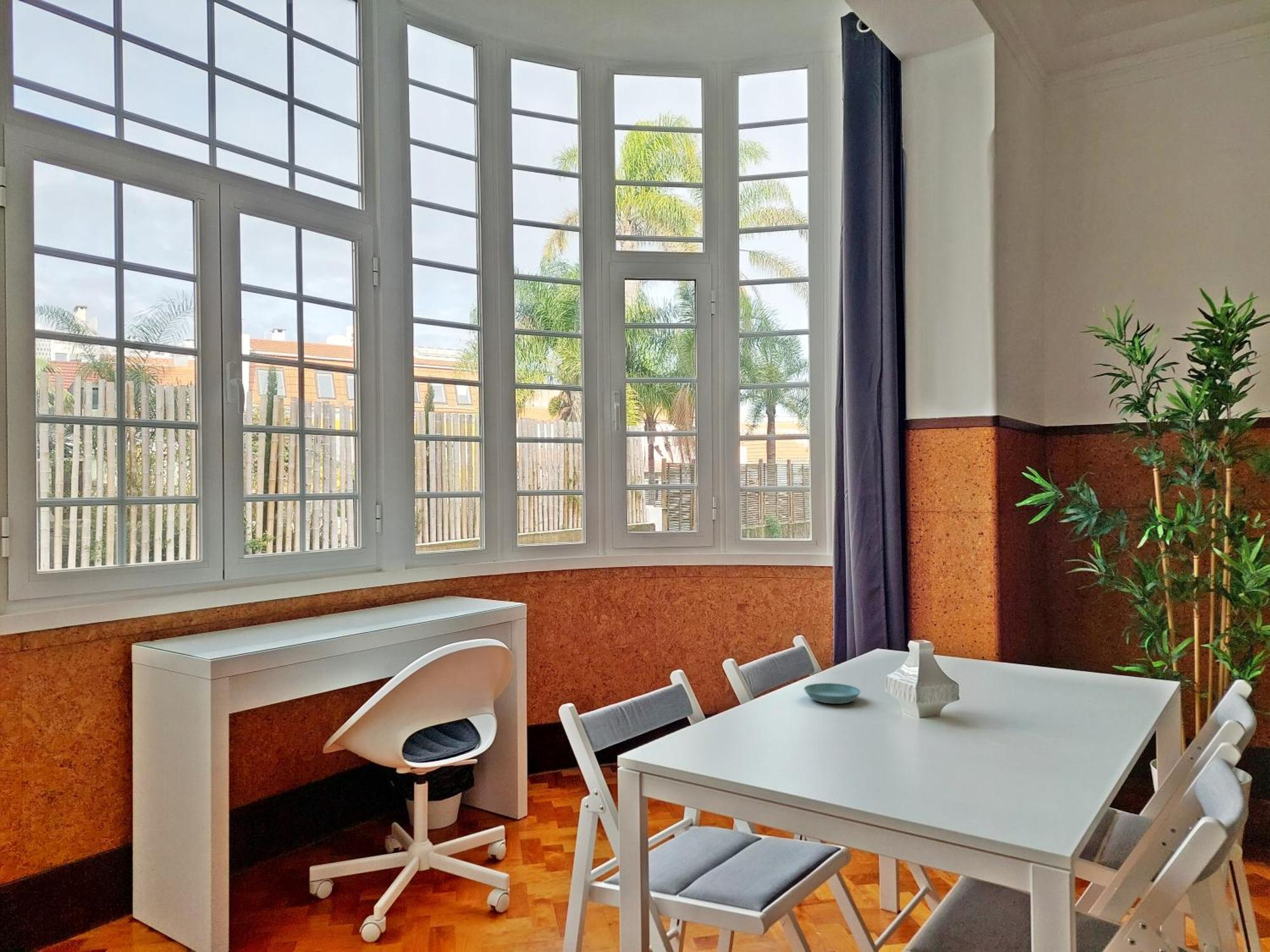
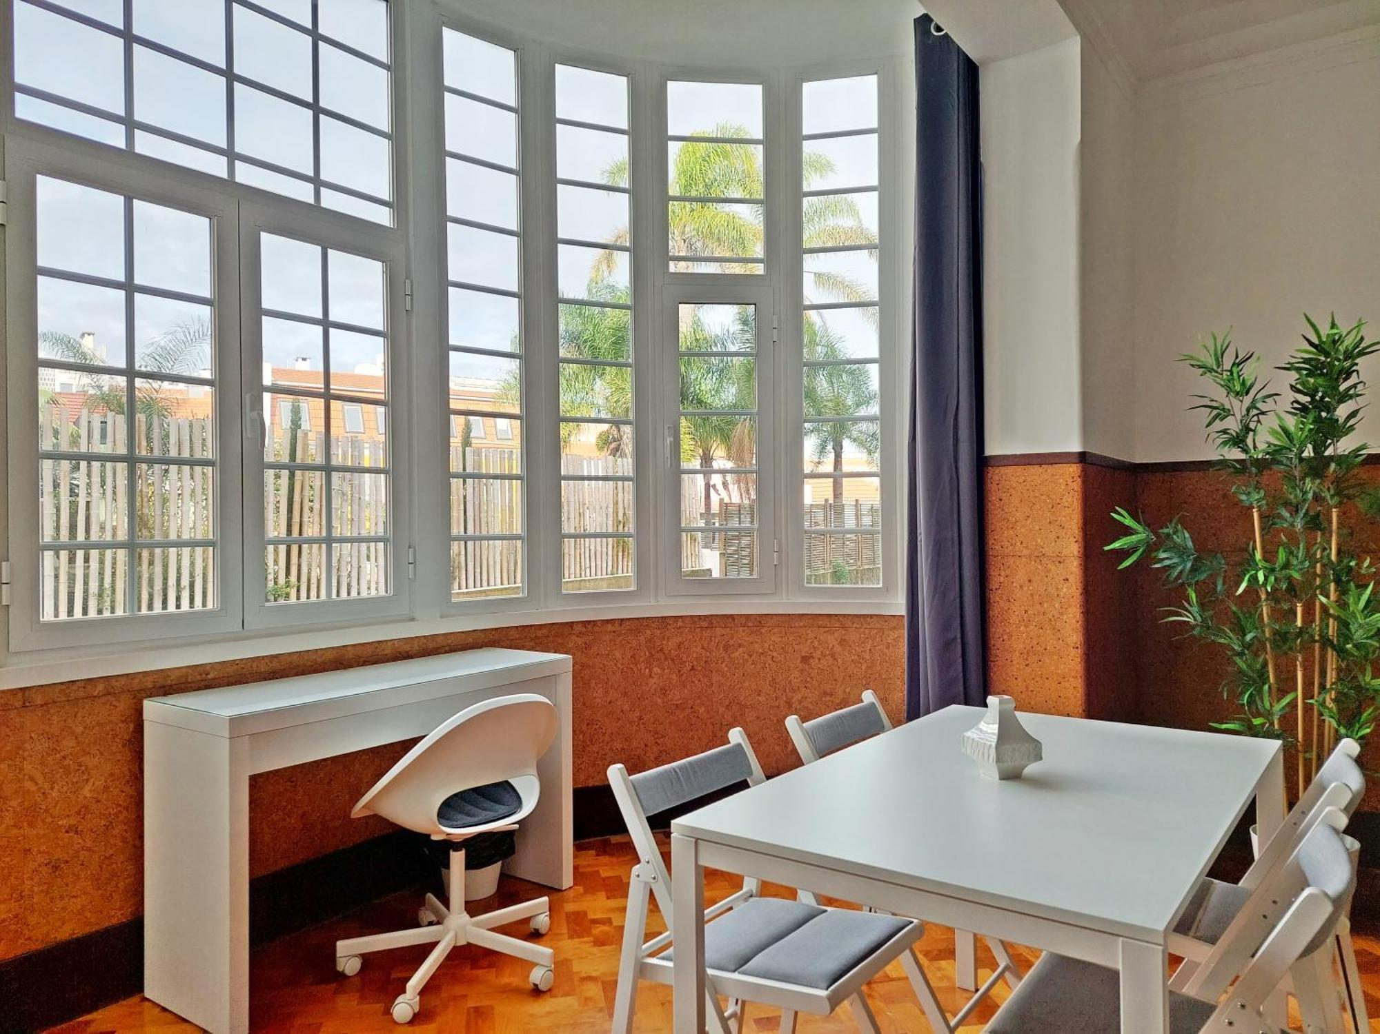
- saucer (832, 694)
